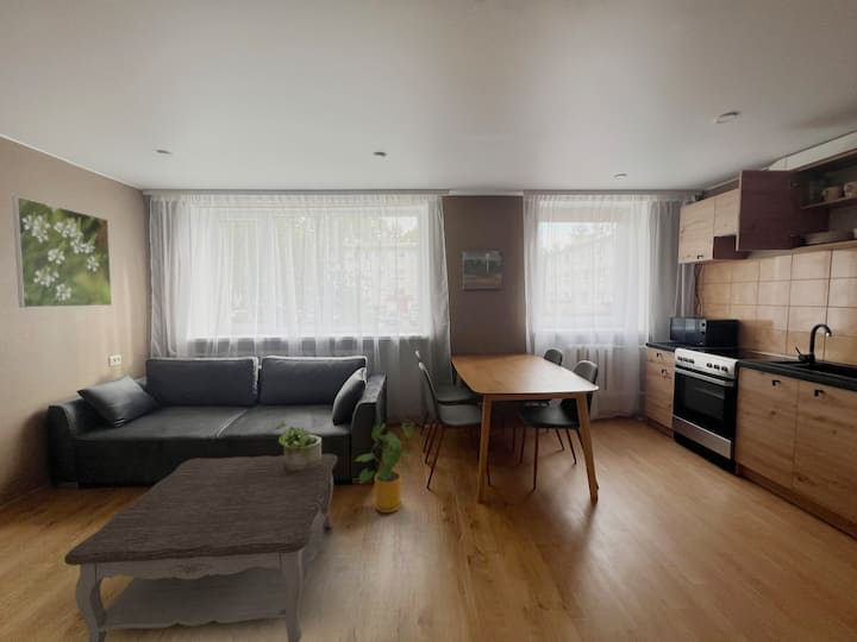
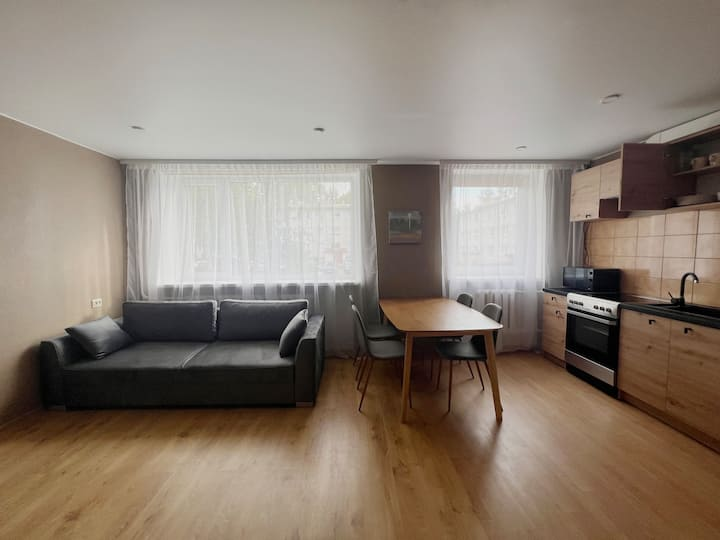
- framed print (68, 258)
- potted plant (299, 443)
- house plant (386, 467)
- coffee table (234, 534)
